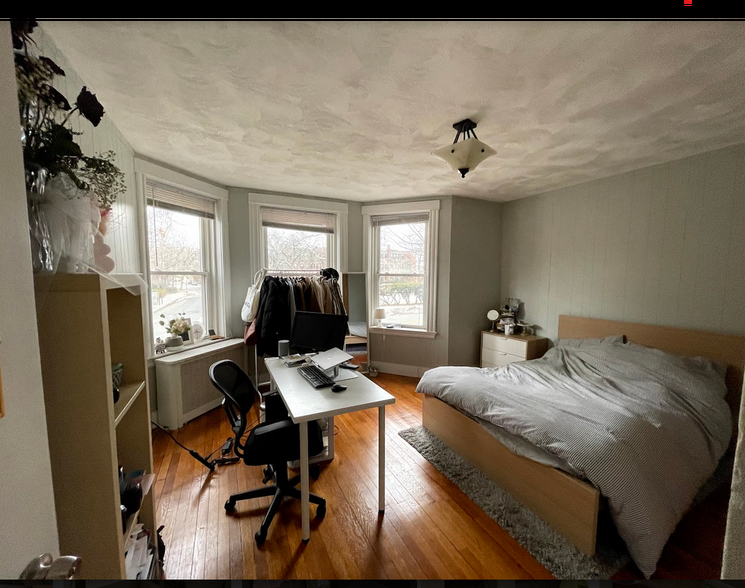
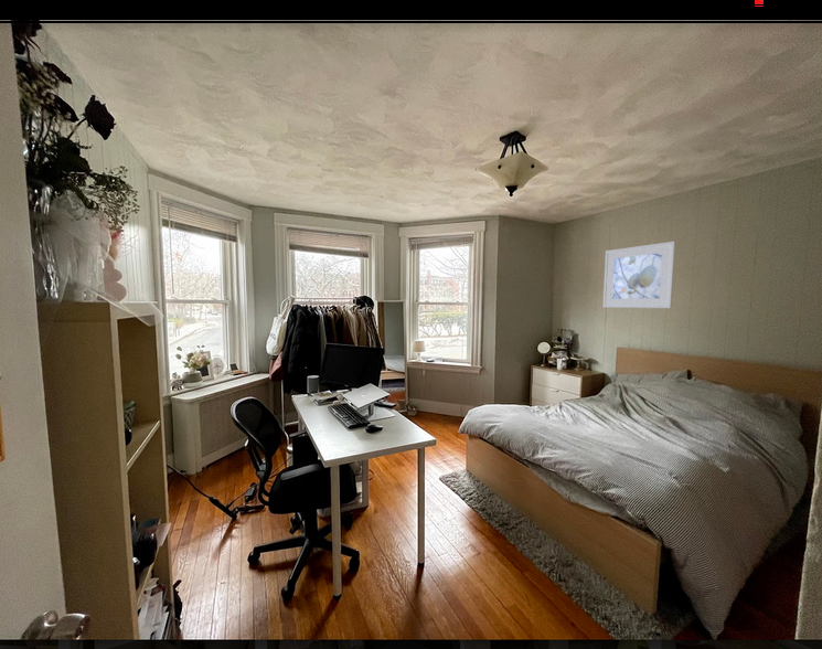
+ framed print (636, 277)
